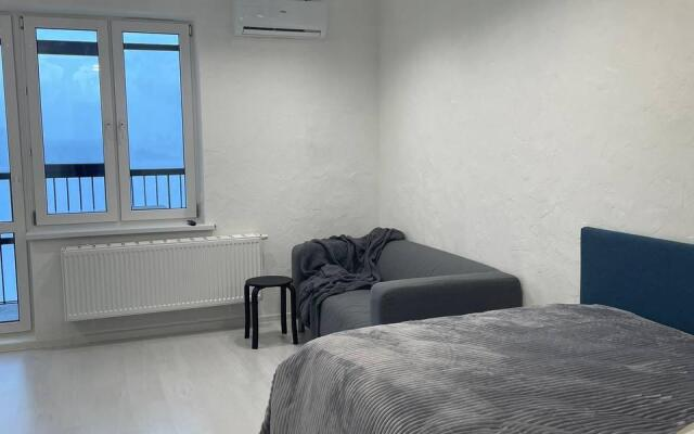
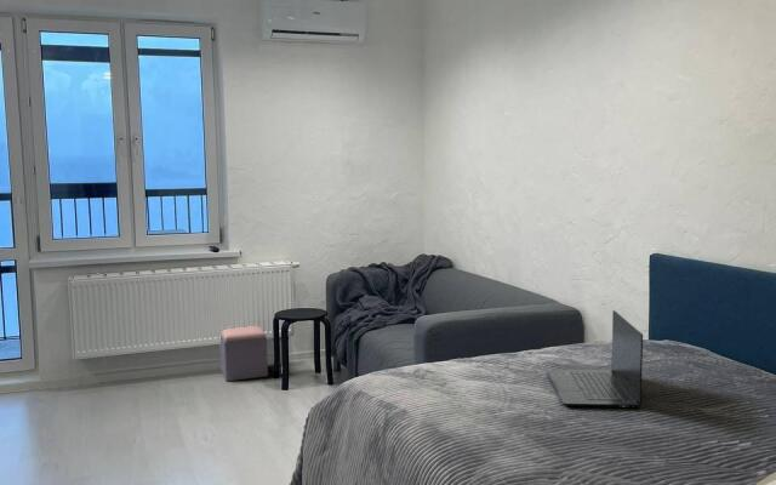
+ laptop (590, 370)
+ footstool (242, 350)
